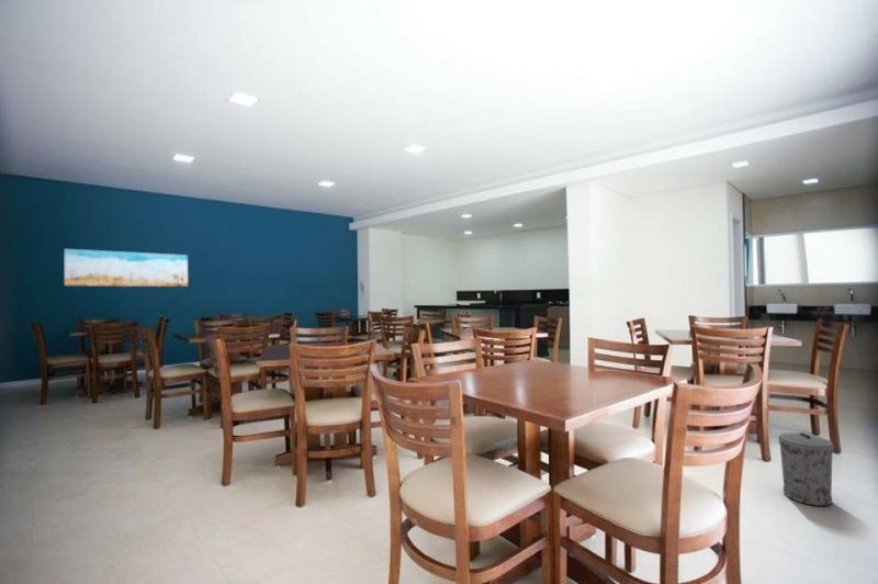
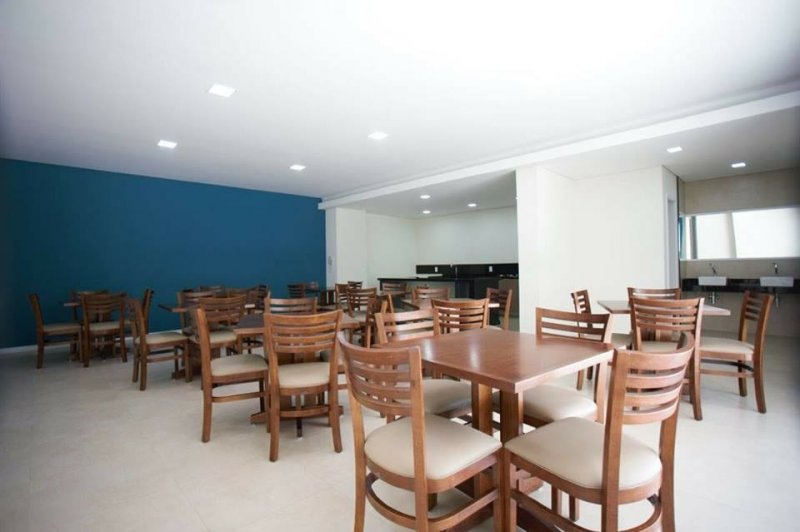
- wall art (130, 269)
- trash can (806, 465)
